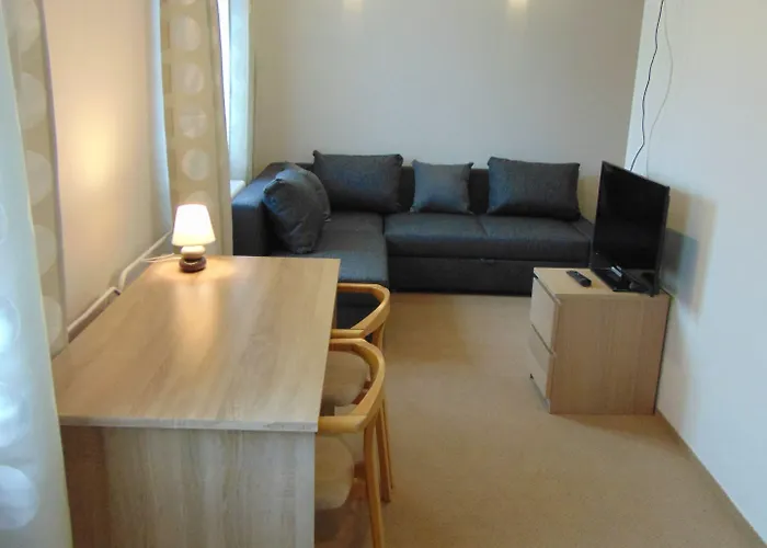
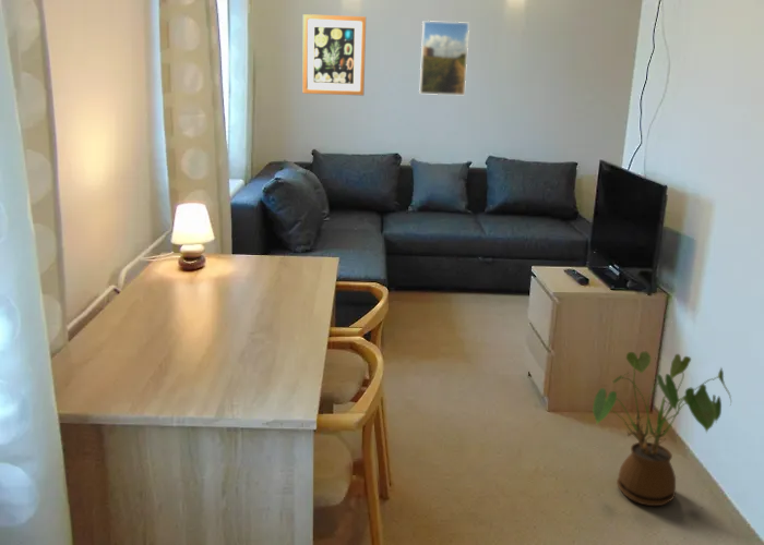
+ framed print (443, 58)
+ wall art (334, 55)
+ house plant (652, 429)
